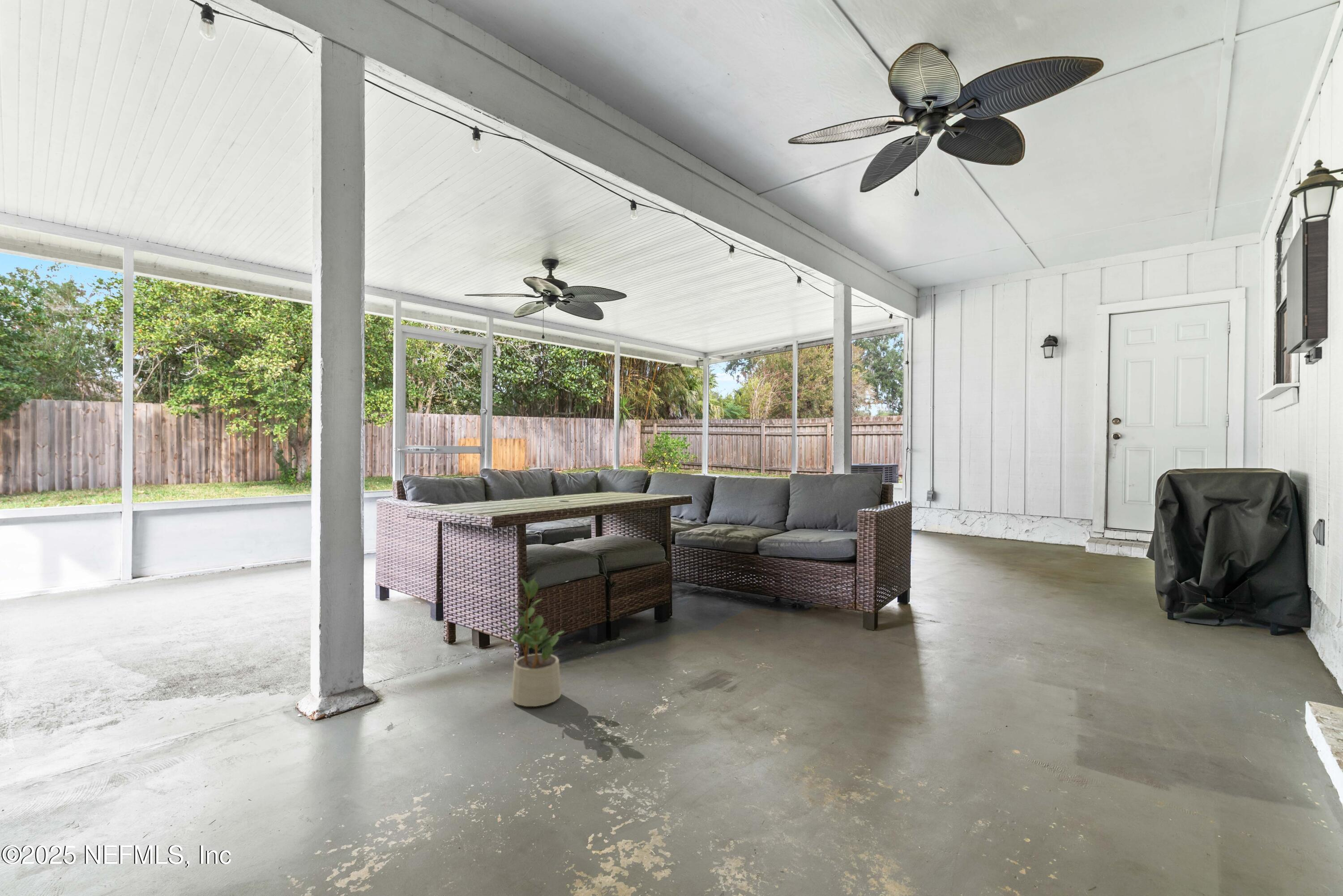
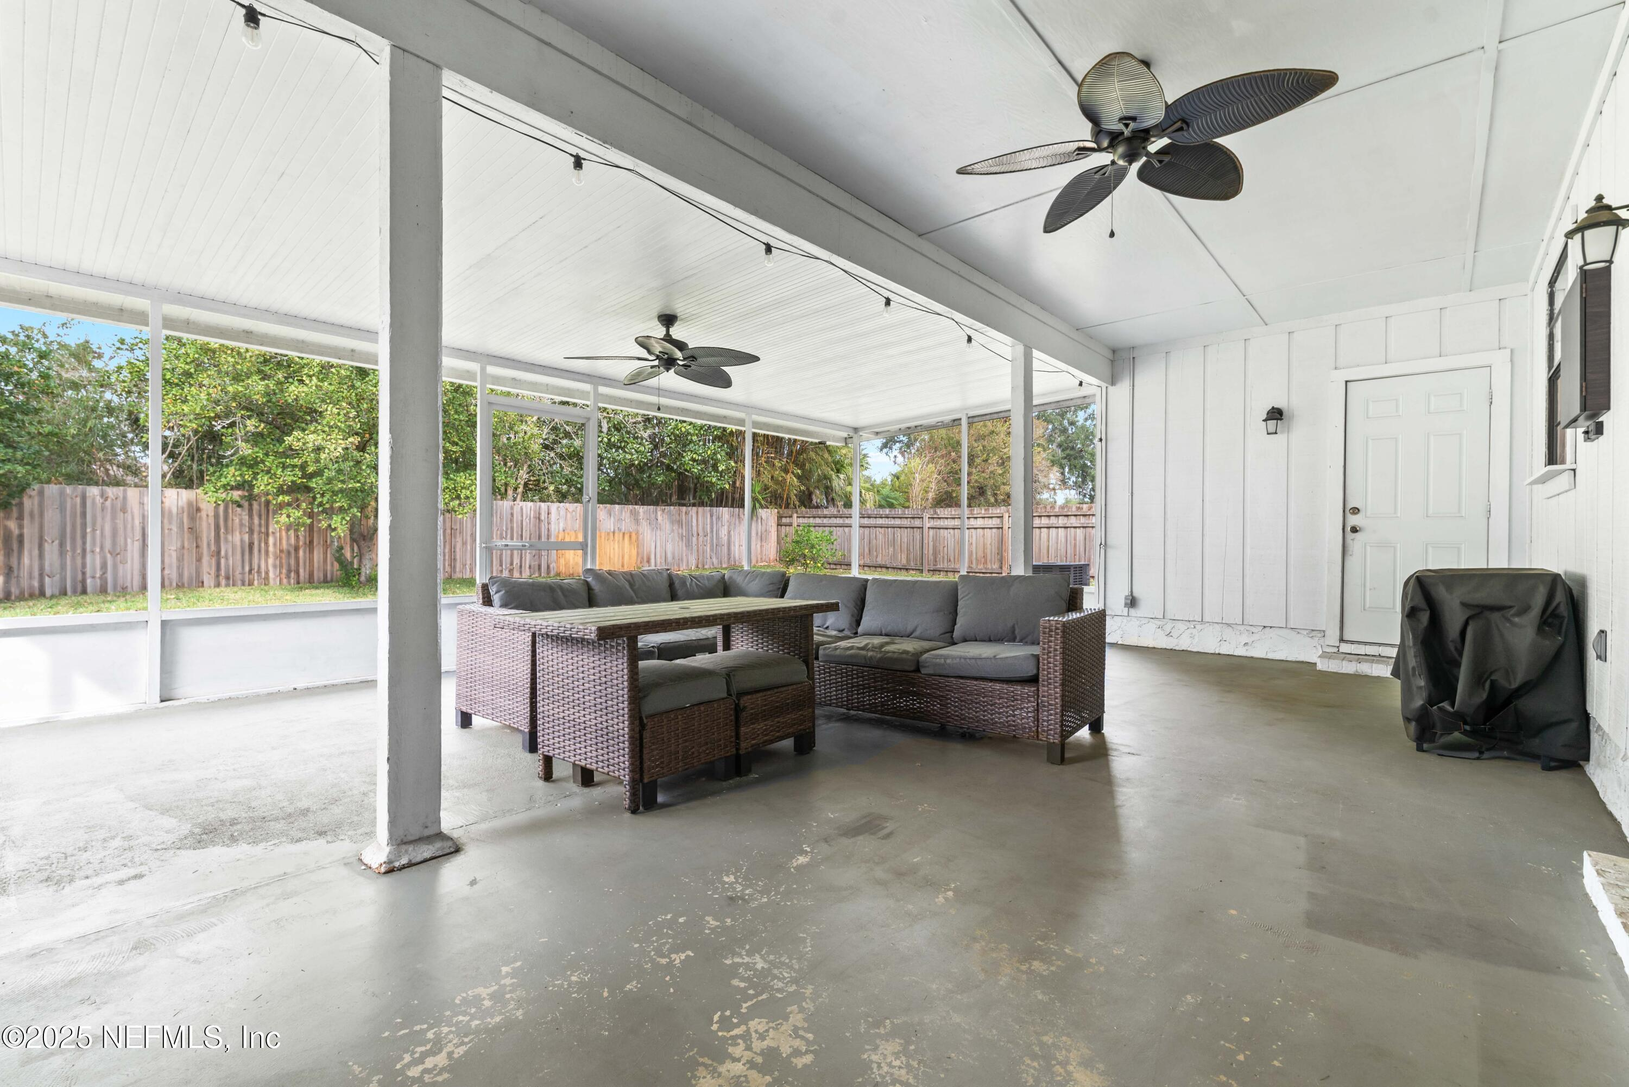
- potted plant (538, 639)
